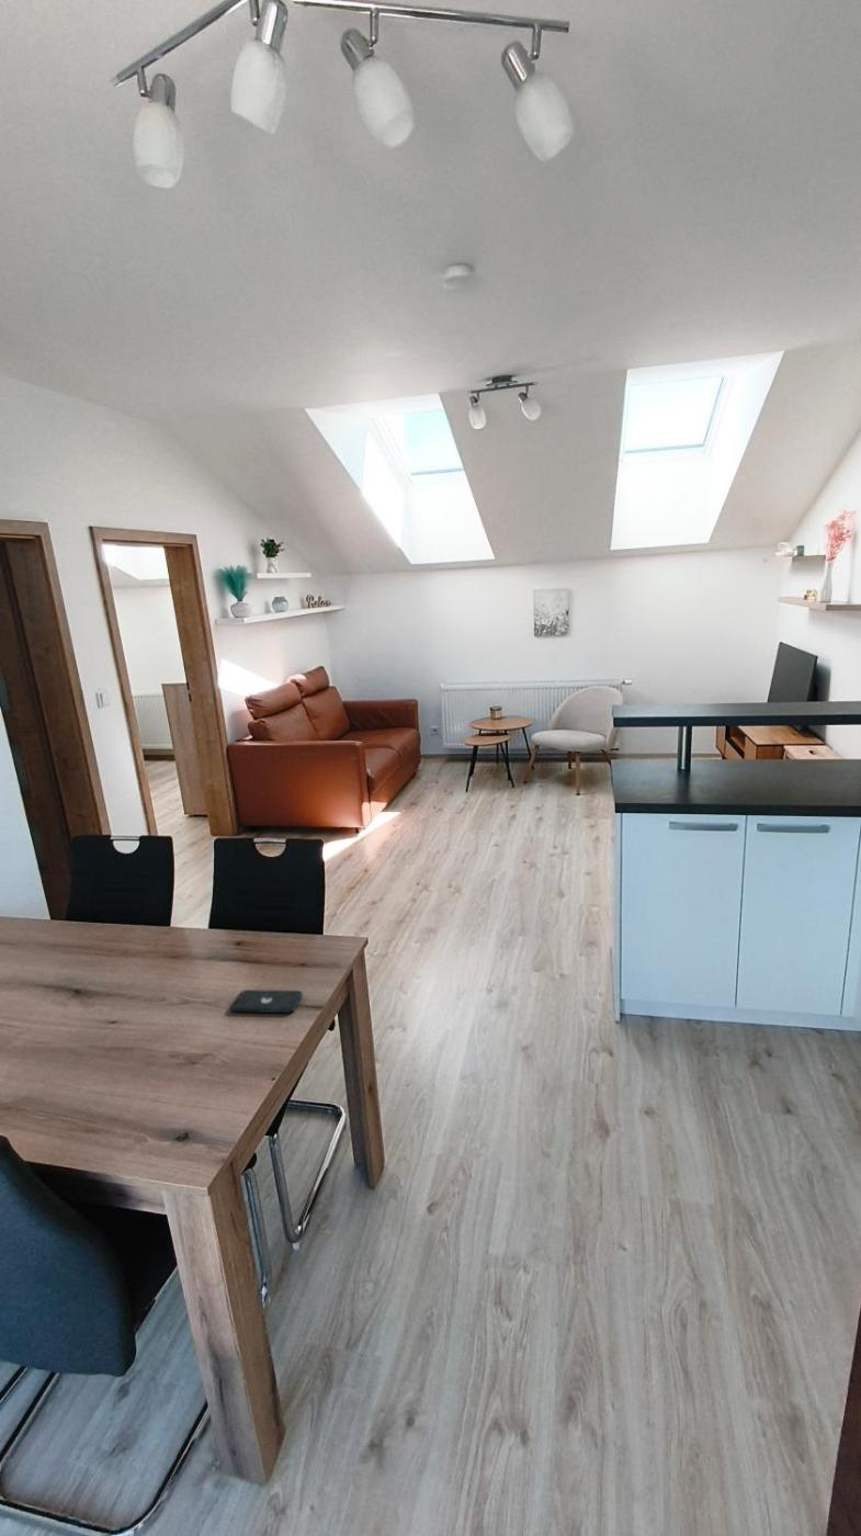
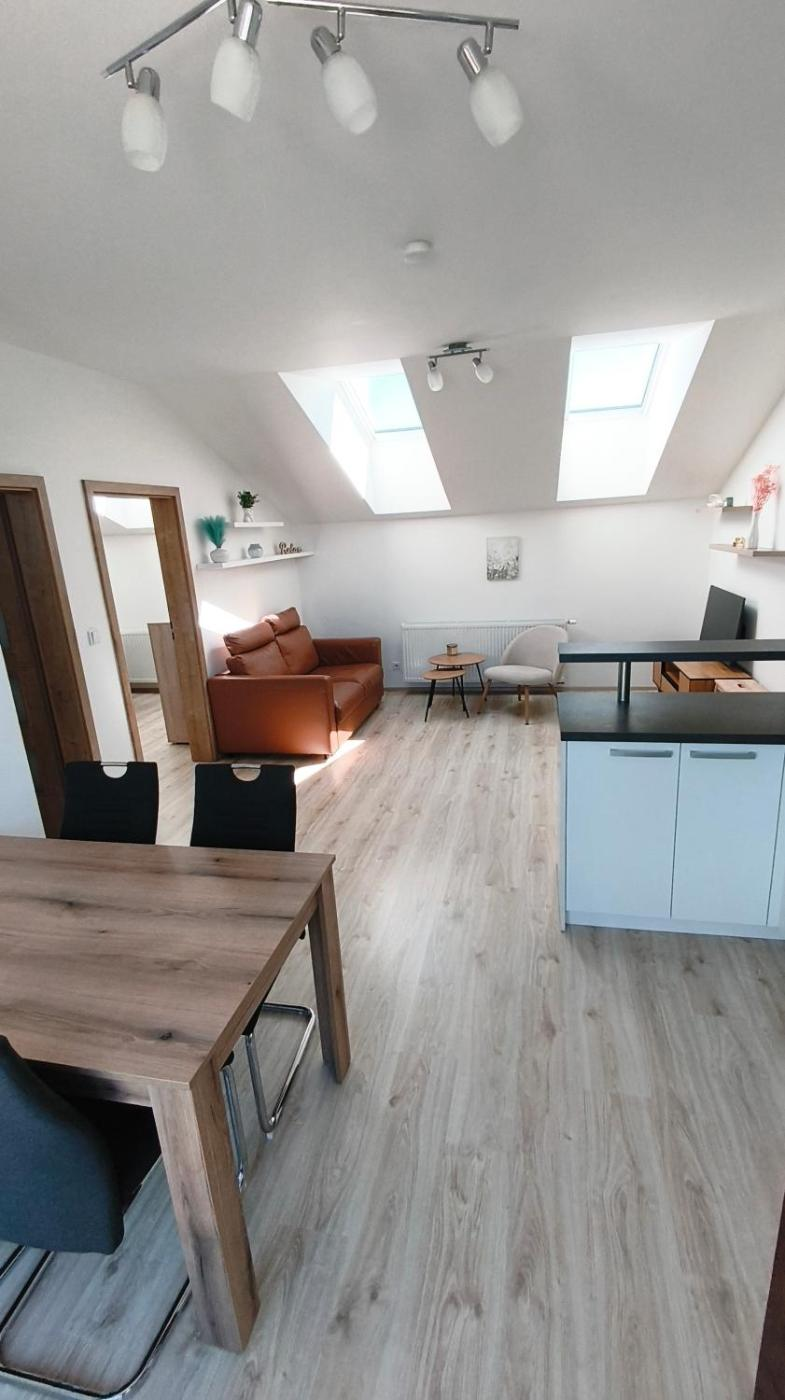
- smartphone (267, 1001)
